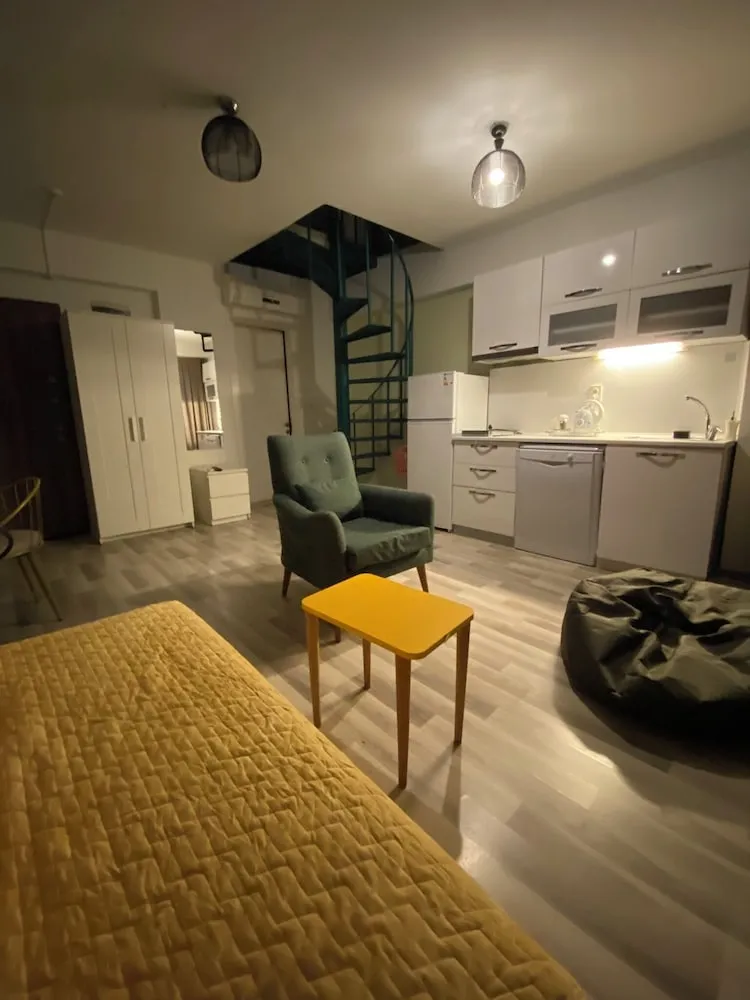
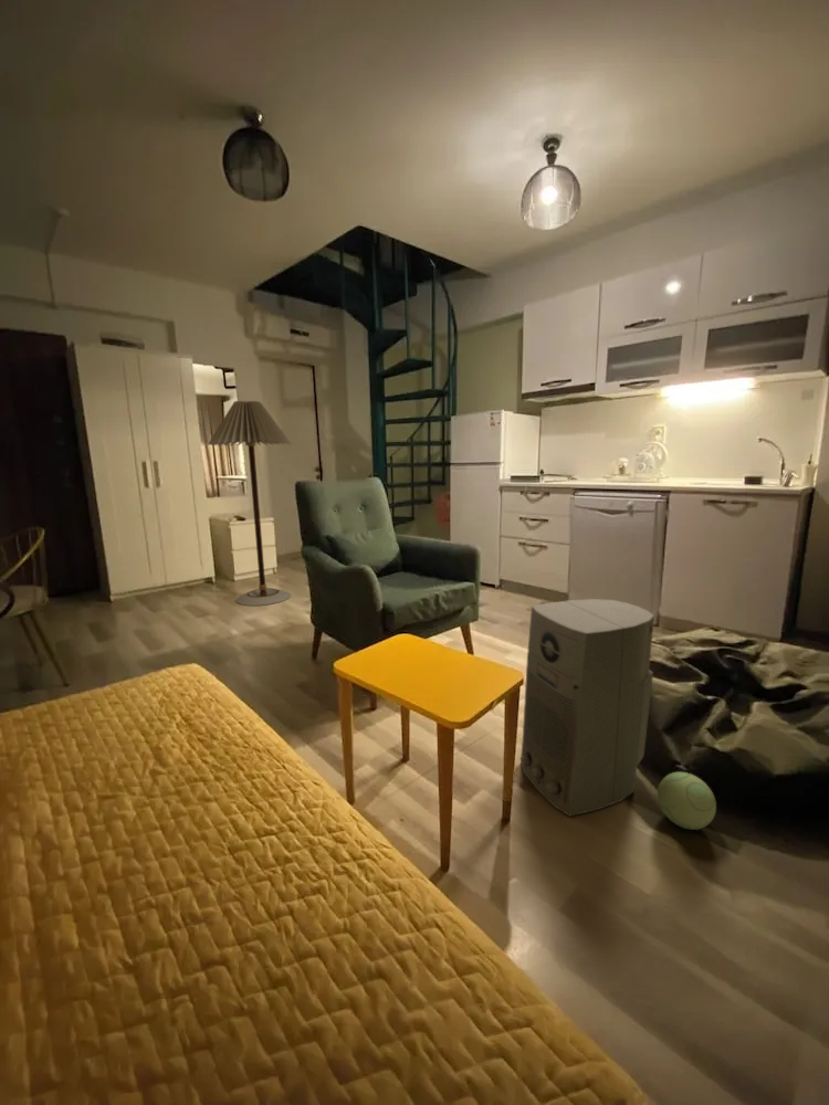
+ air purifier (586, 697)
+ floor lamp (255, 503)
+ plush toy (685, 799)
